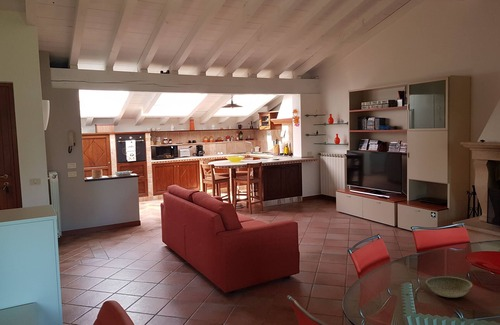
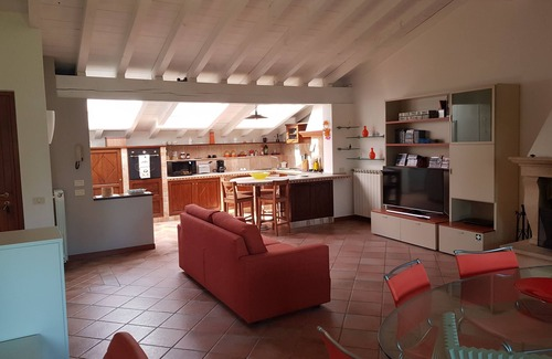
- bowl (448, 288)
